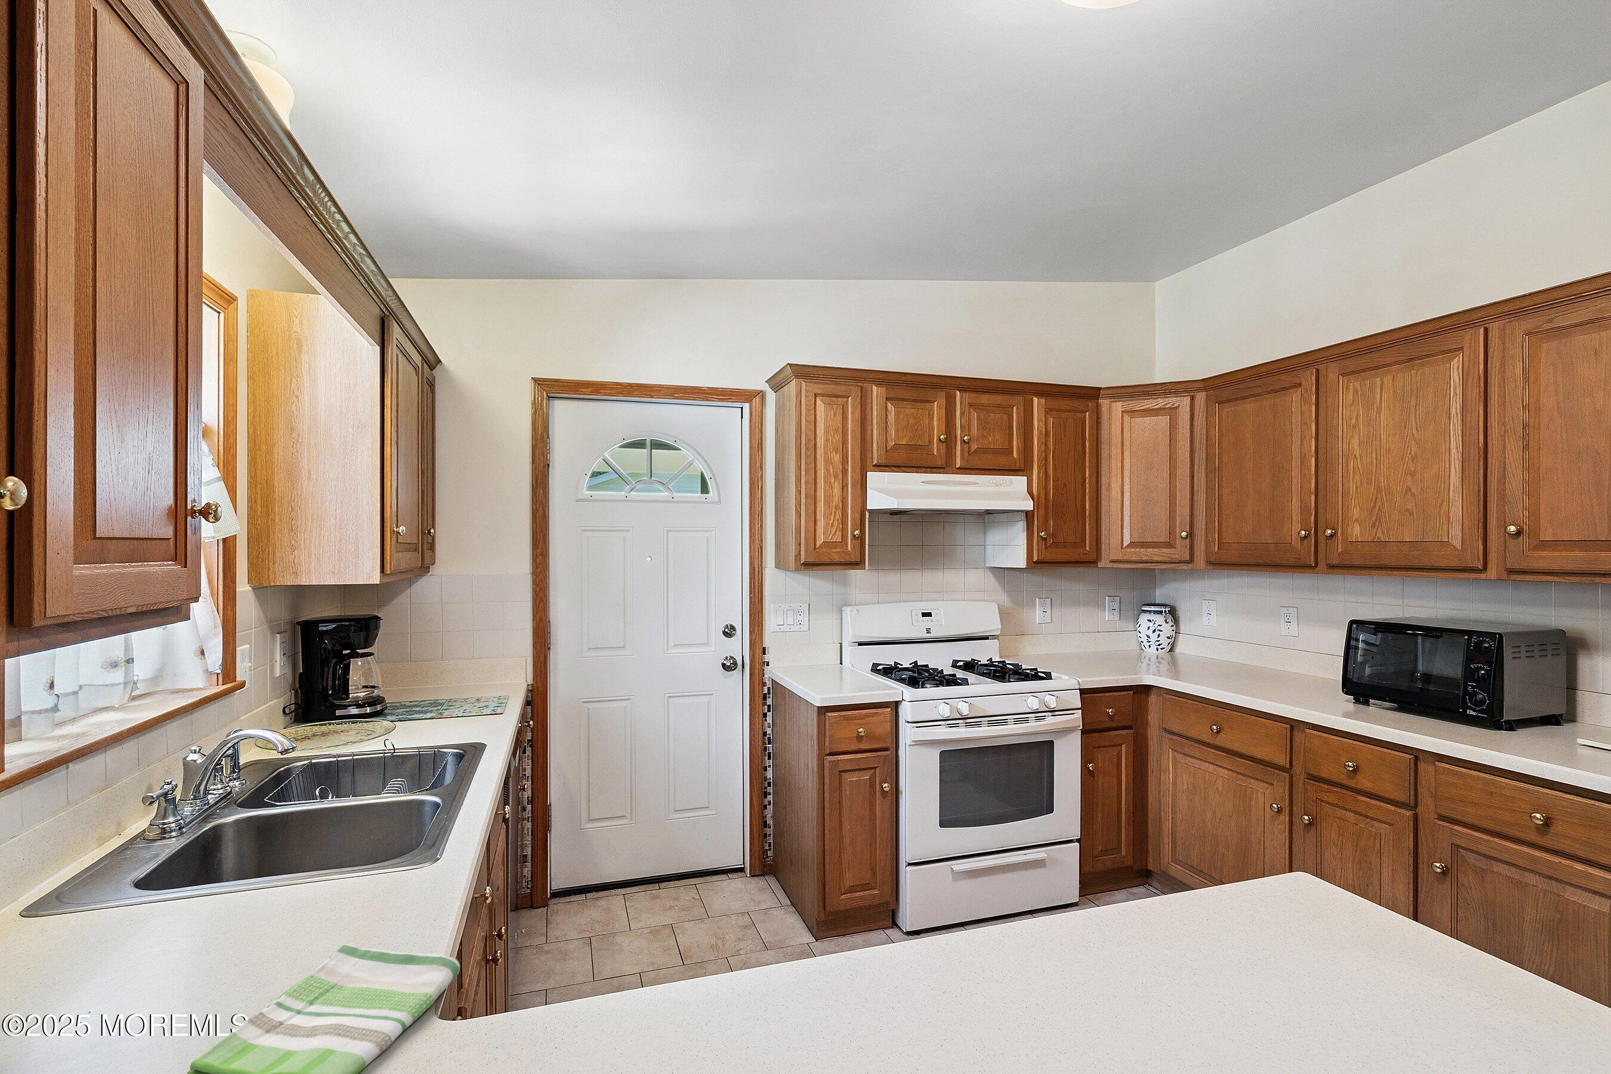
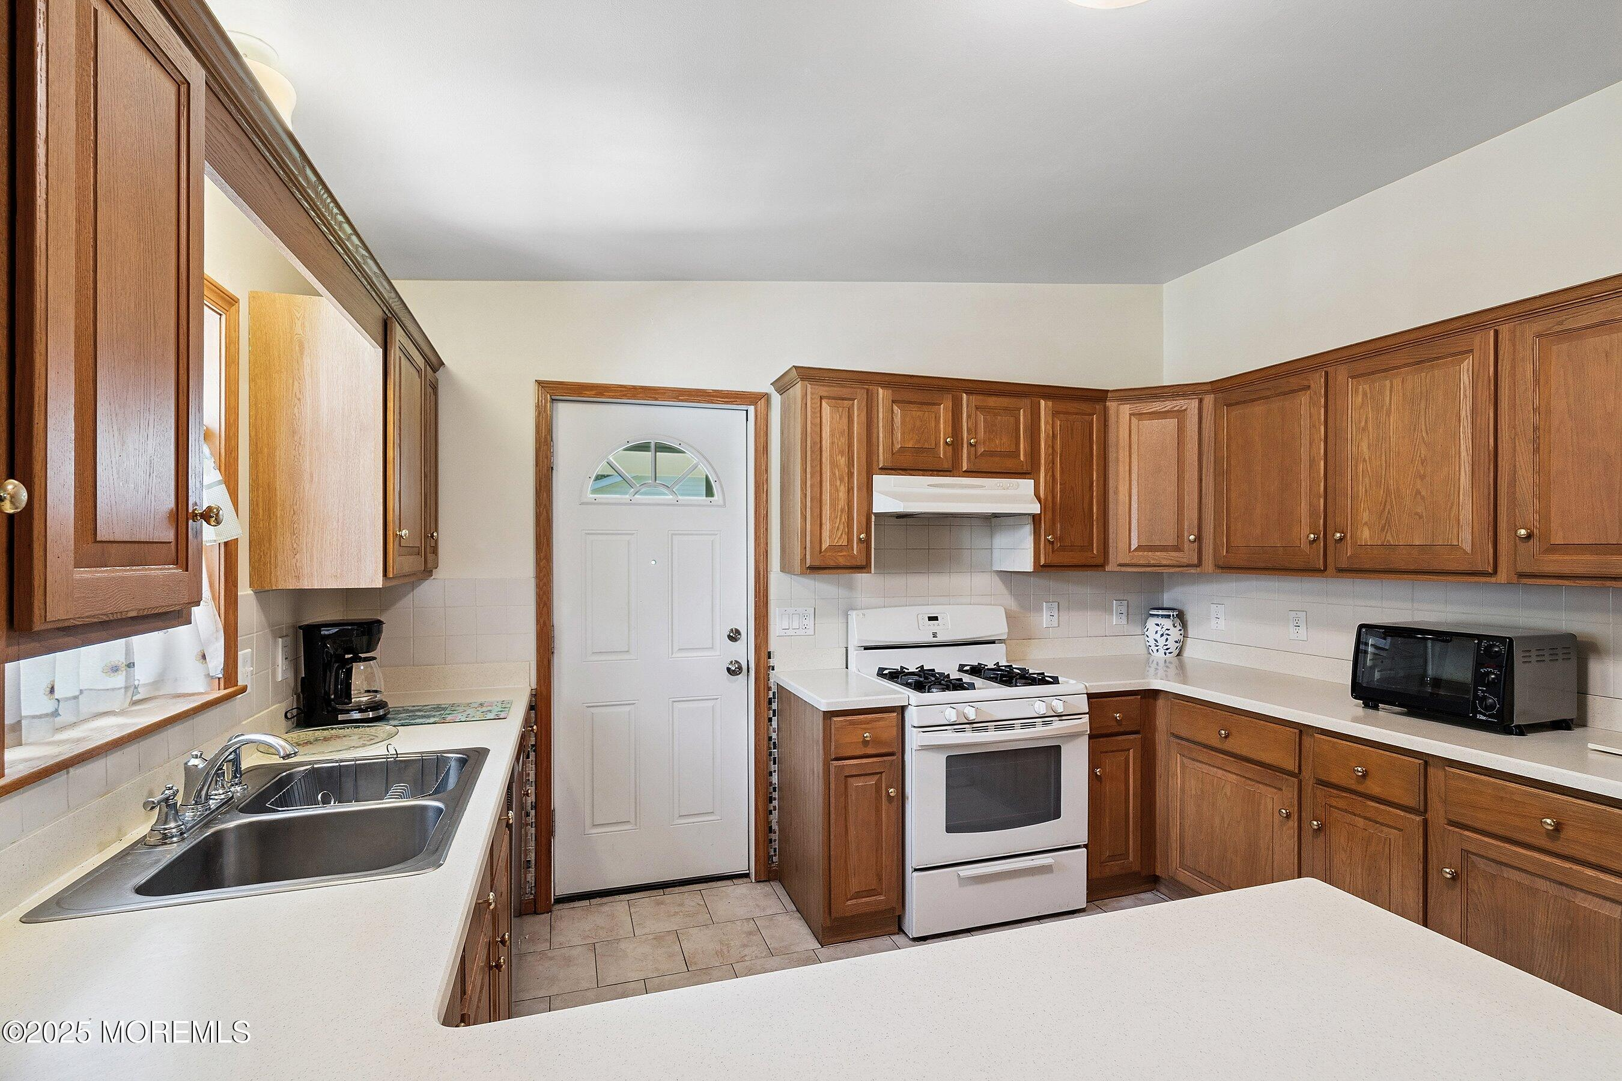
- dish towel (338, 1010)
